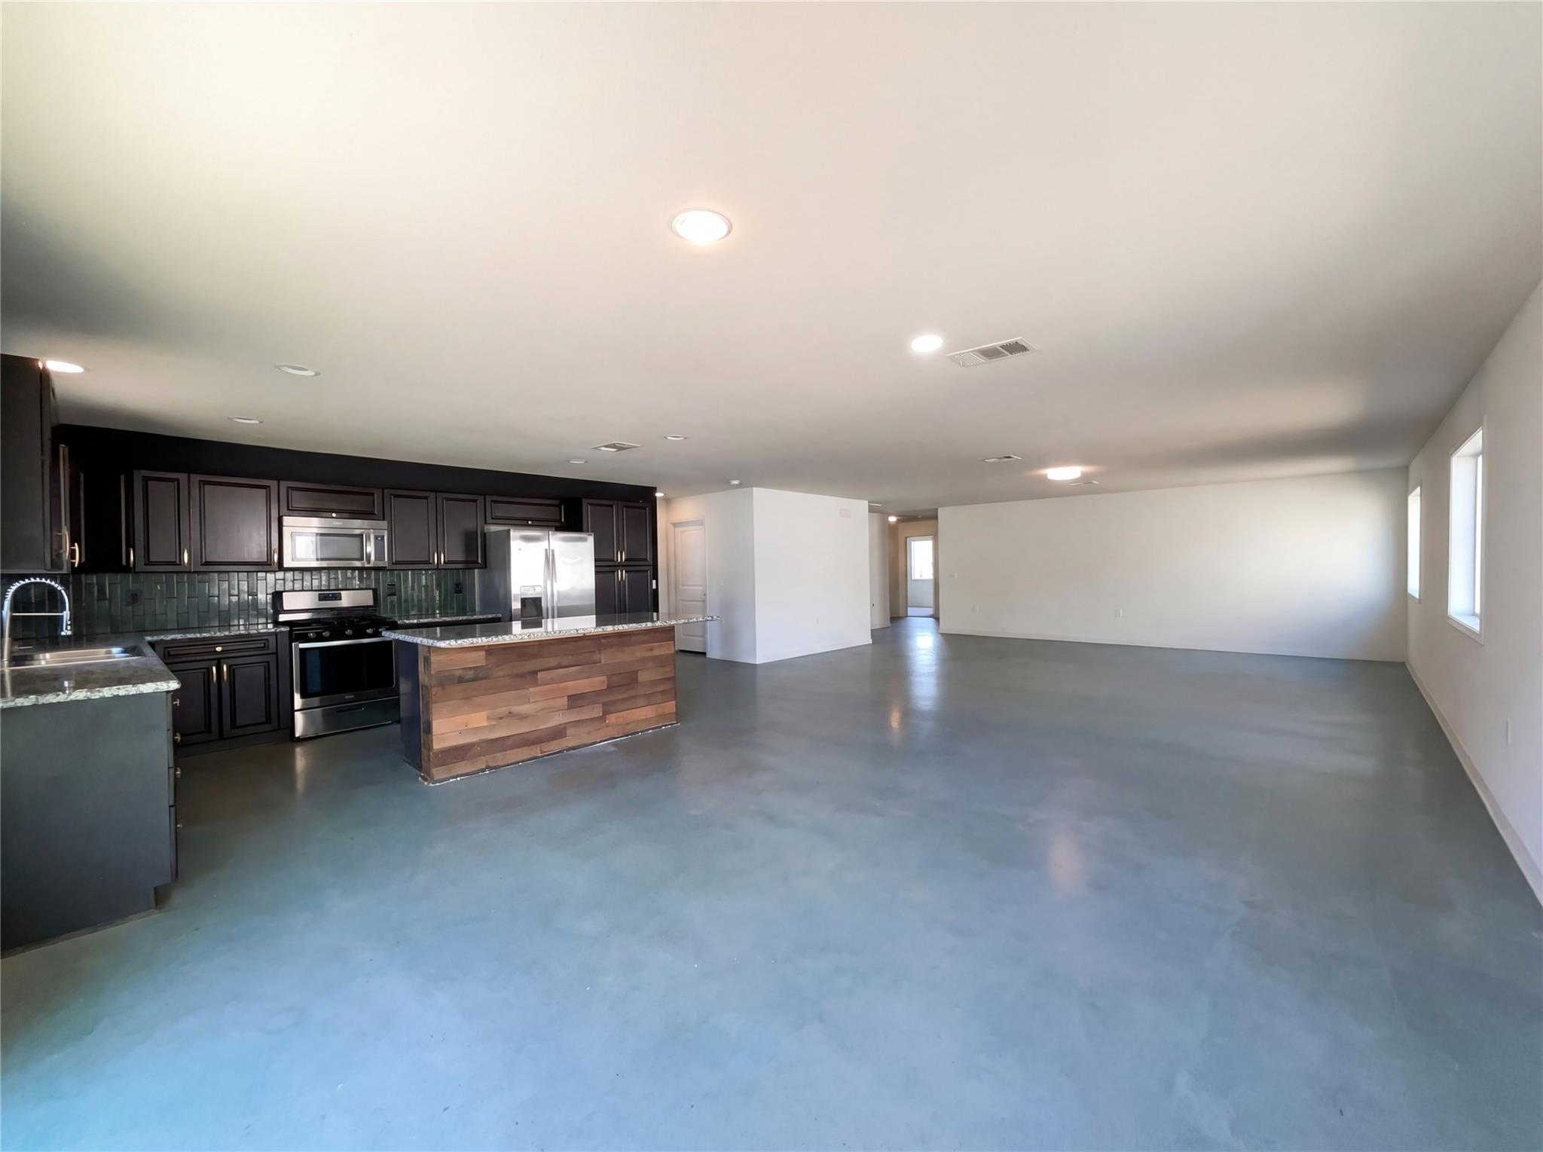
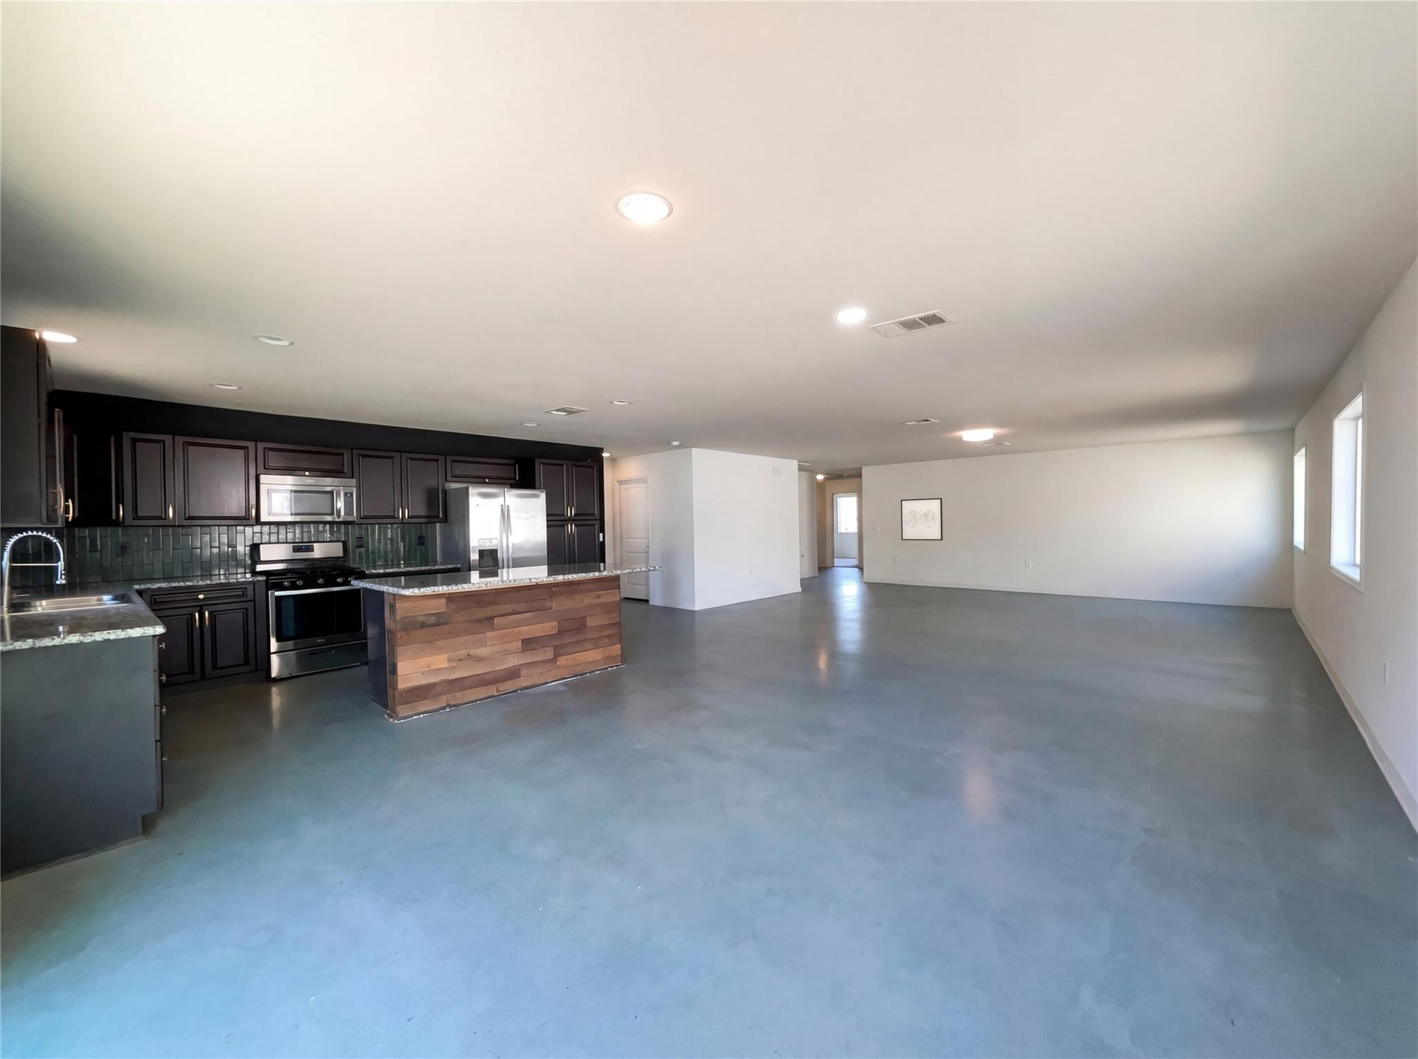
+ wall art (921, 519)
